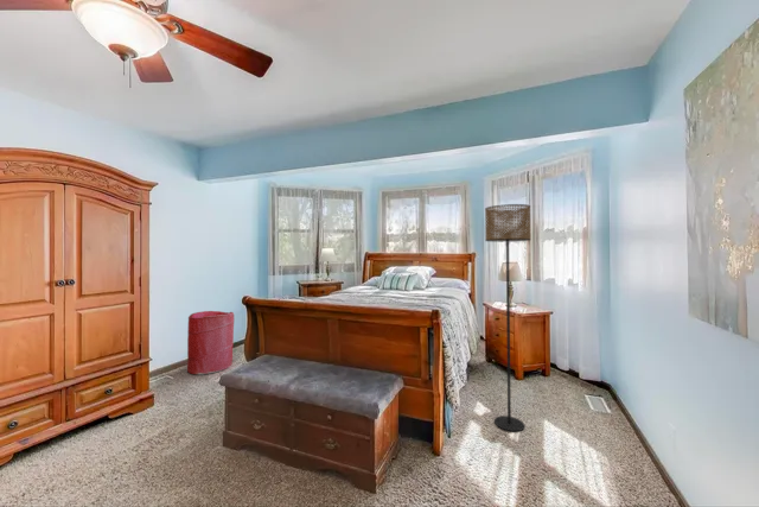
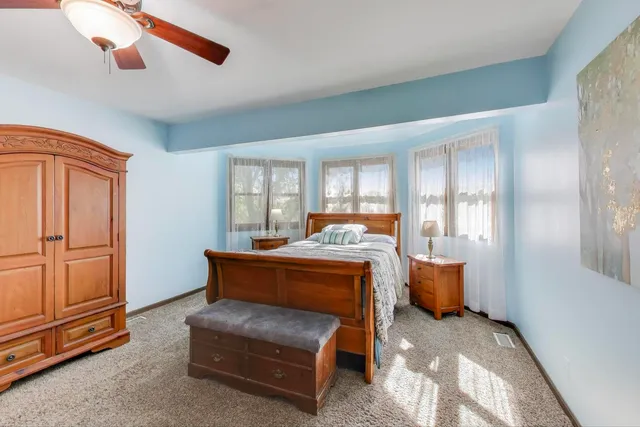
- floor lamp (508, 315)
- laundry hamper (211, 338)
